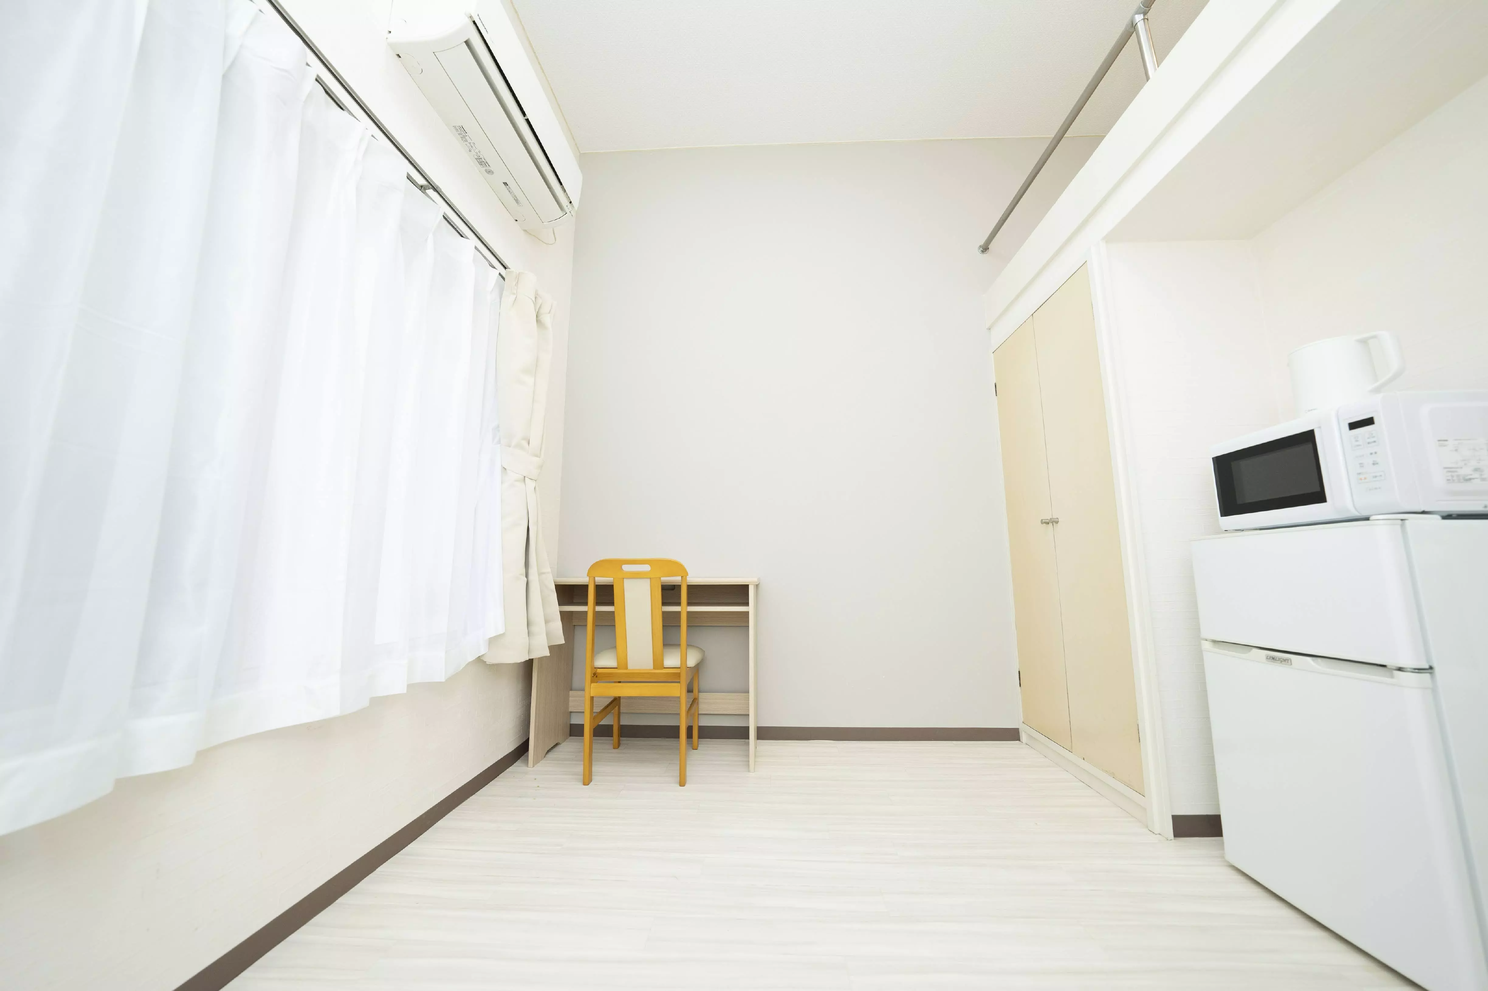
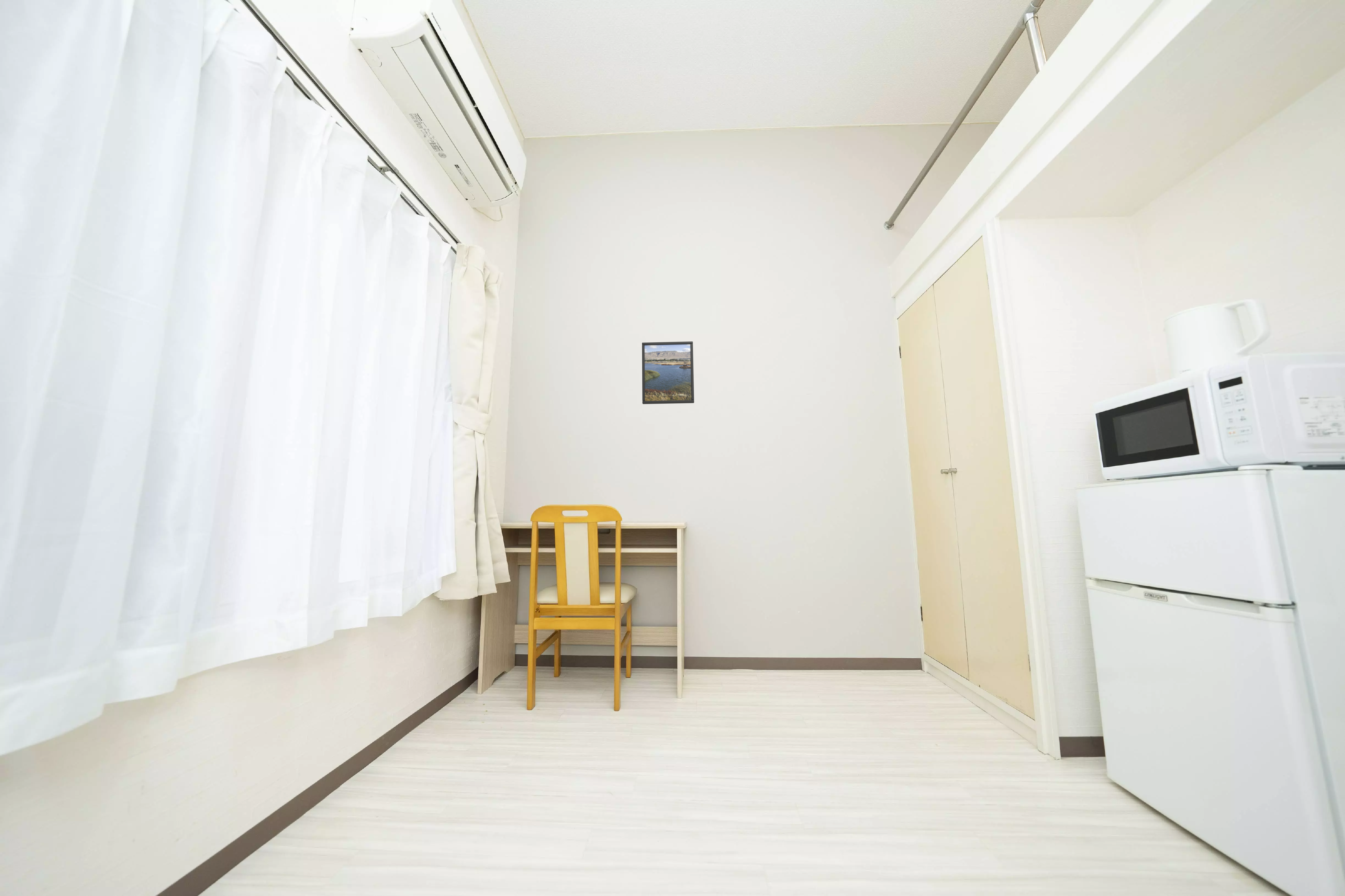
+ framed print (668, 373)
